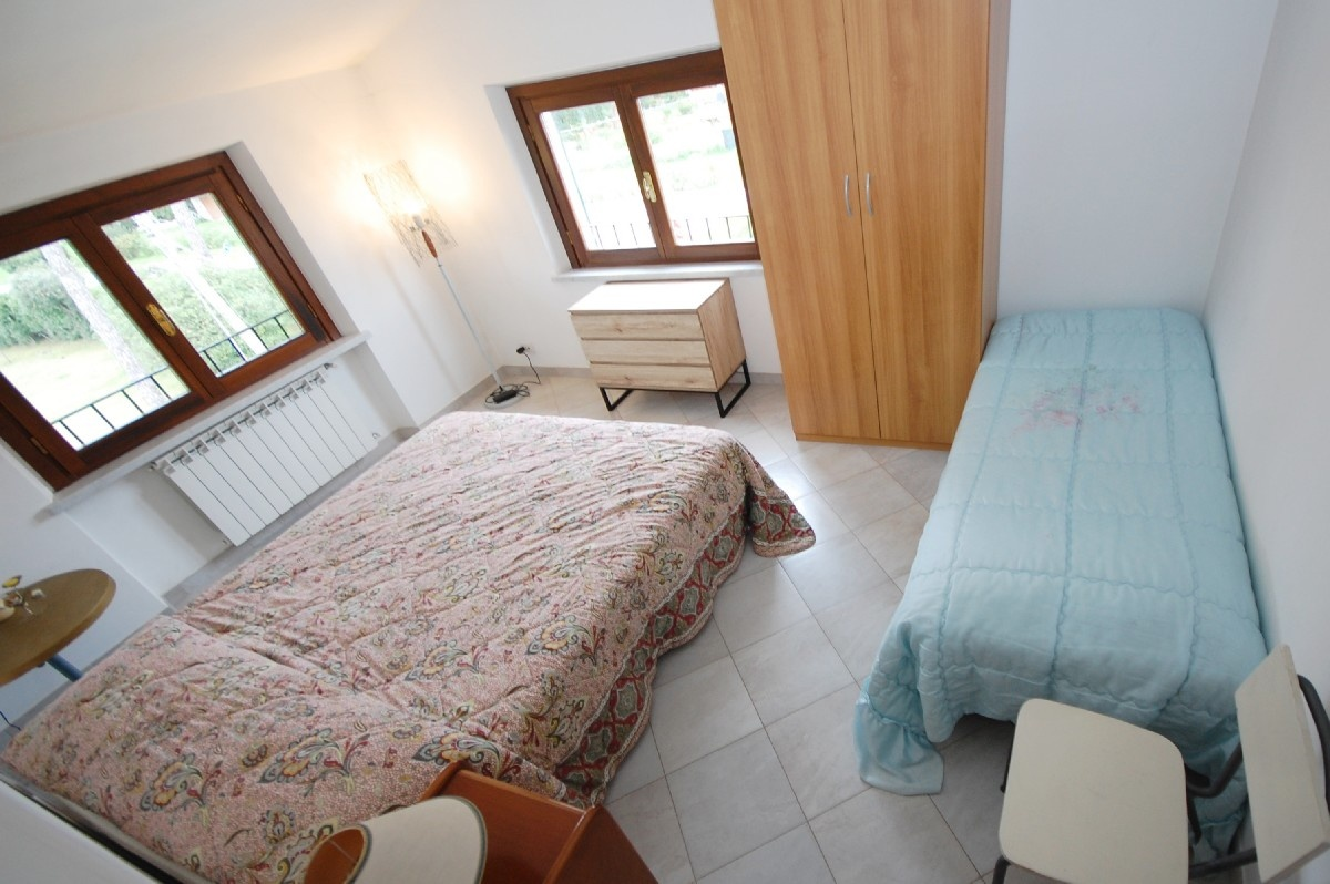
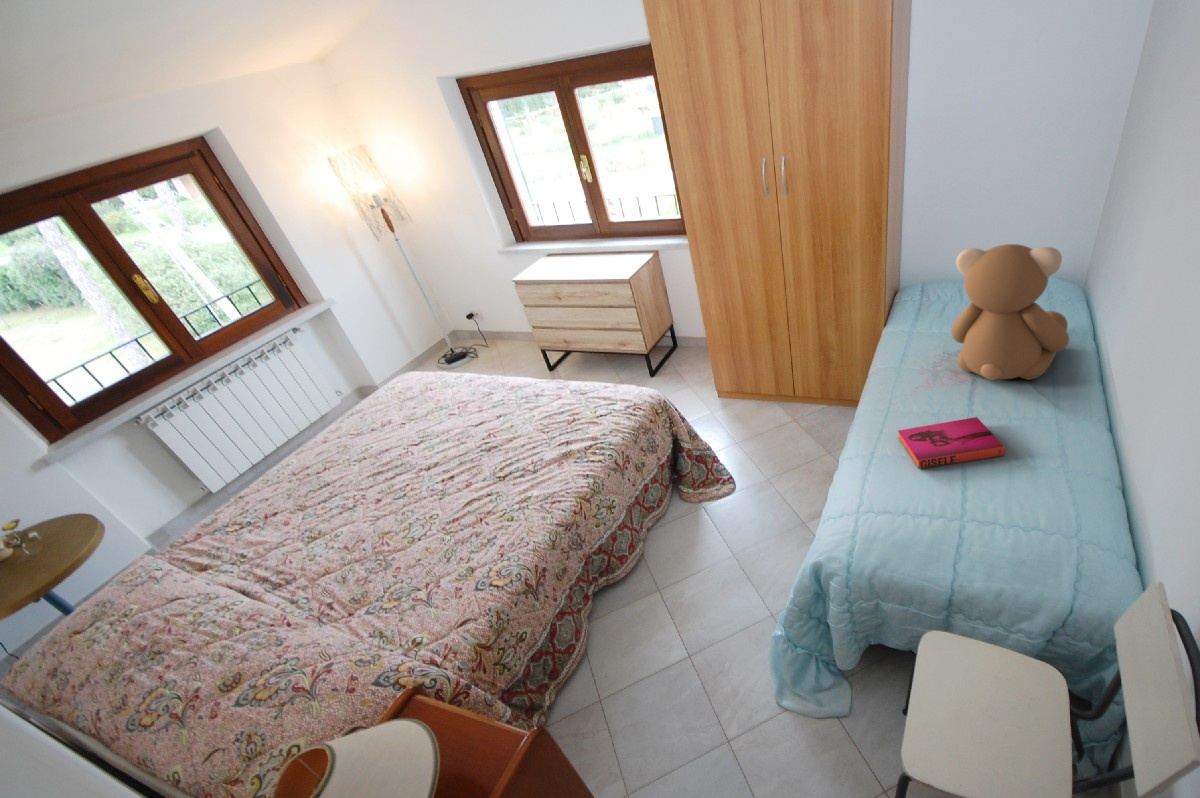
+ teddy bear (1009, 305)
+ hardback book (948, 442)
